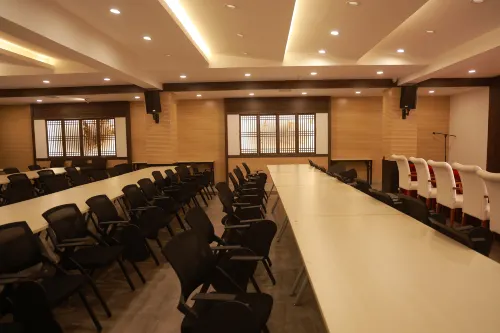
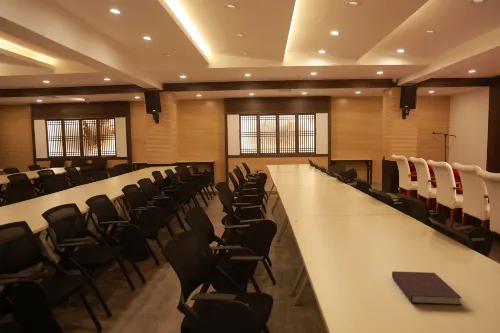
+ notebook (423, 286)
